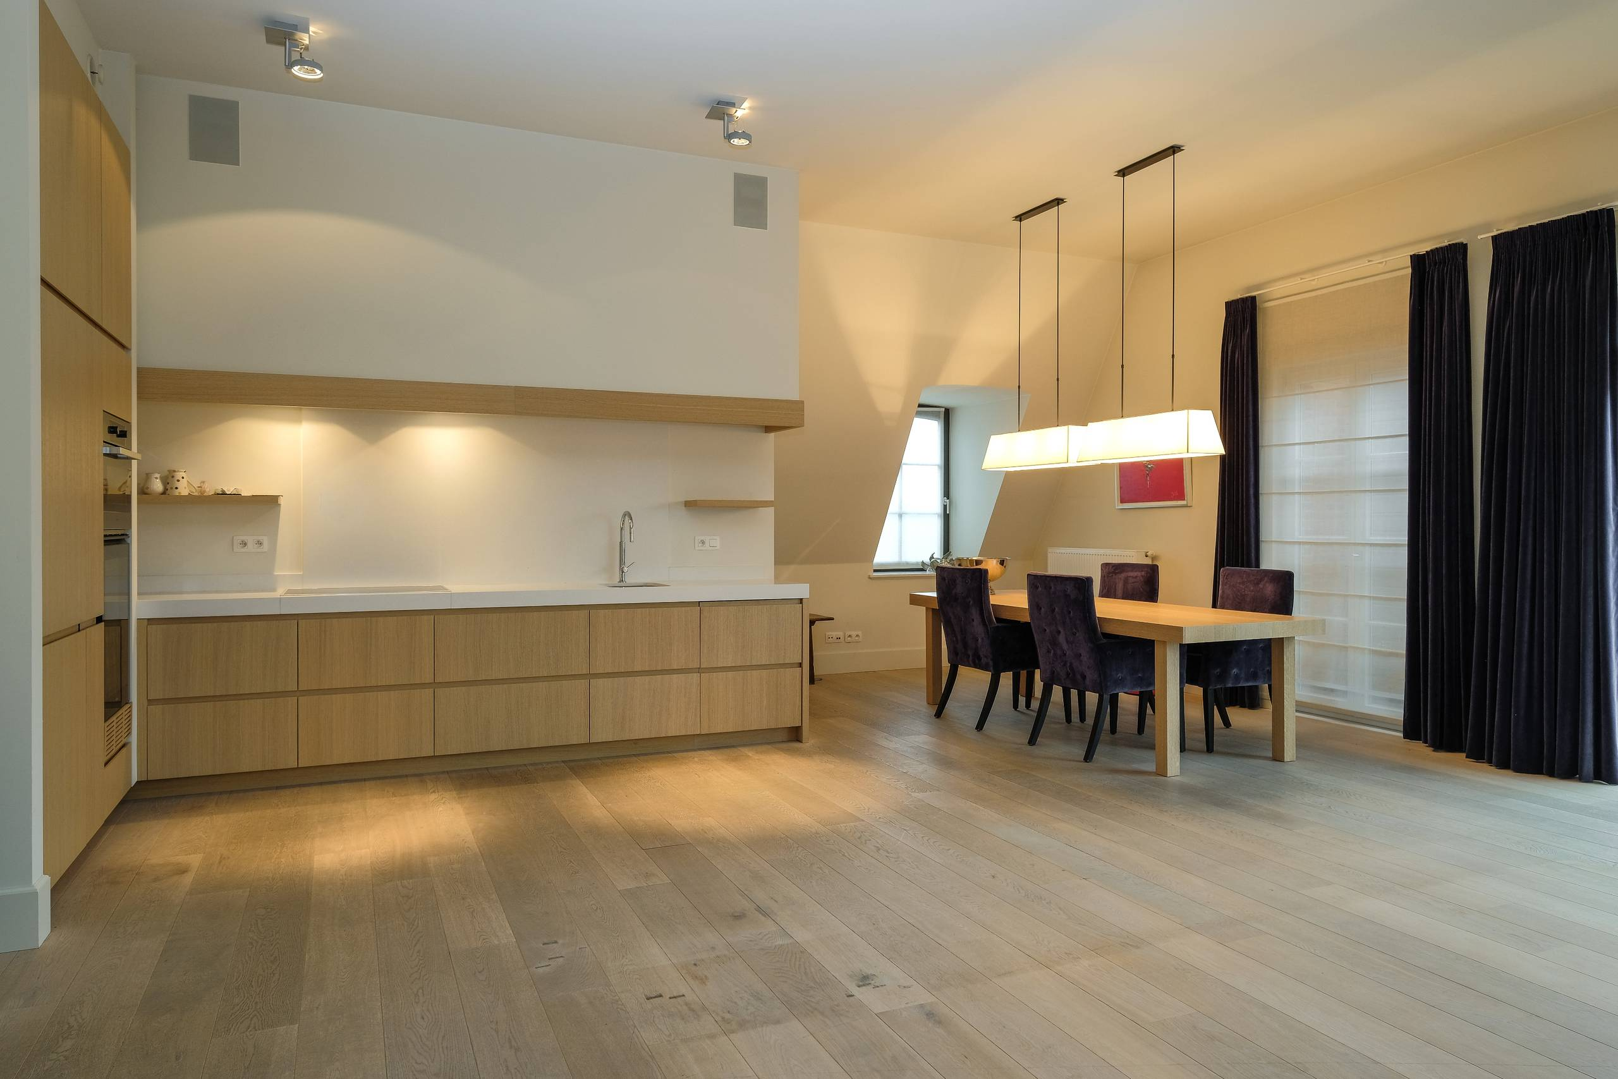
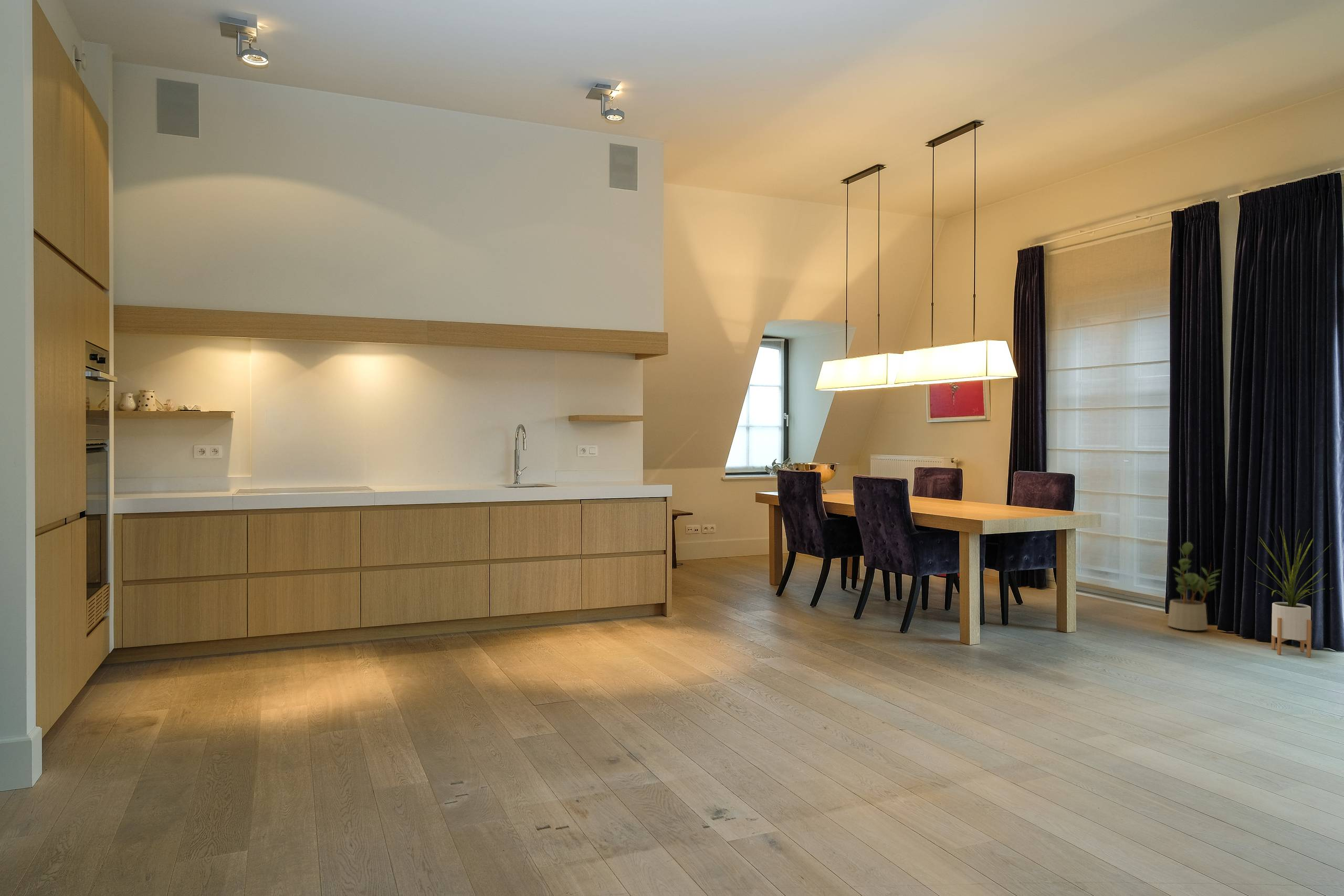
+ house plant (1293, 590)
+ potted plant (1193, 585)
